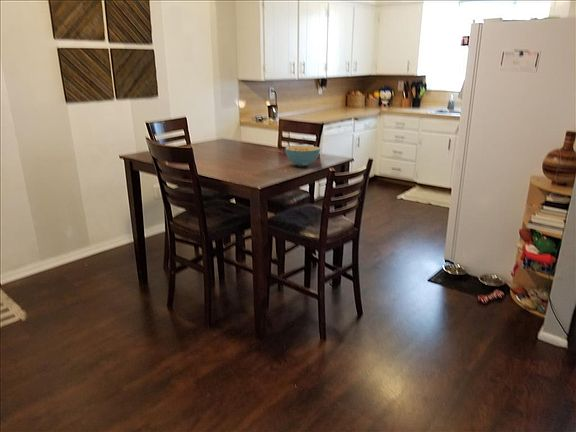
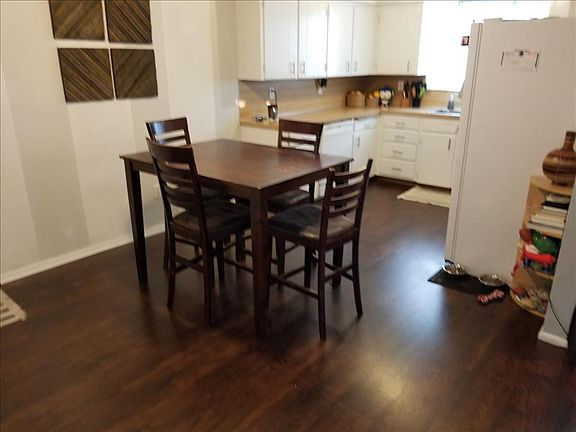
- cereal bowl (302, 156)
